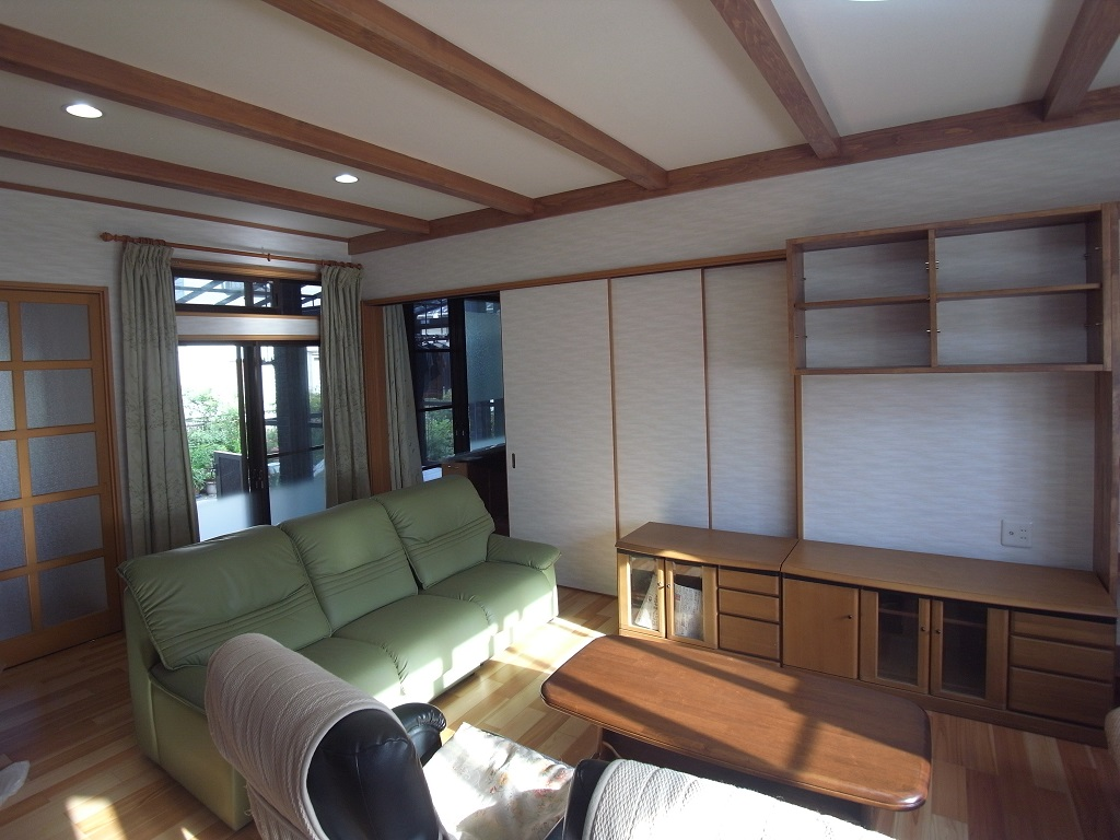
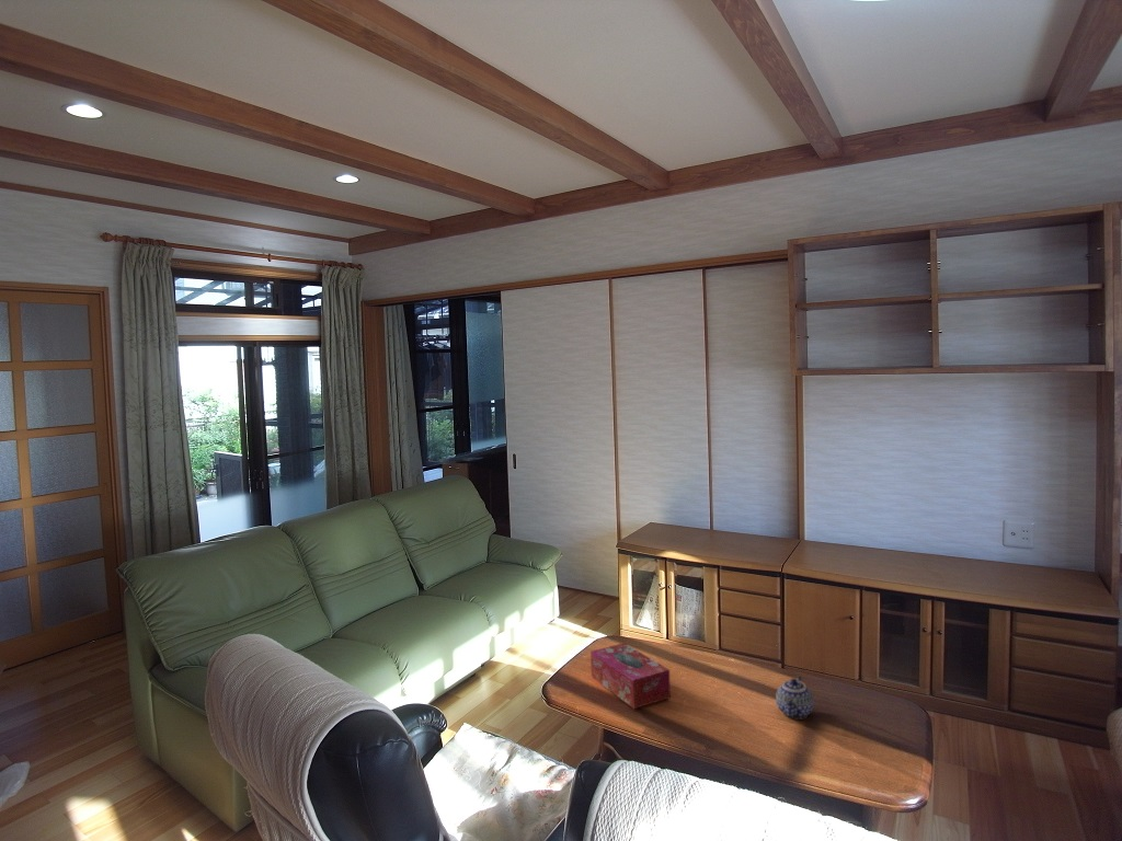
+ tissue box (629, 673)
+ teapot (794, 695)
